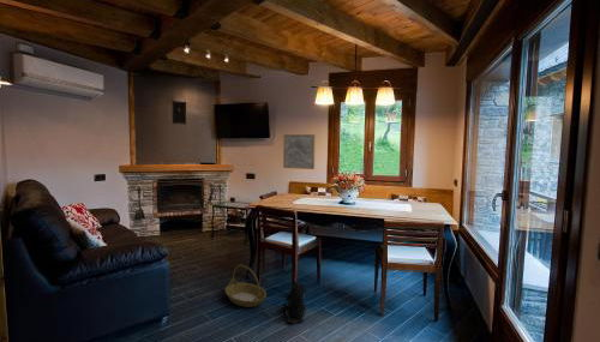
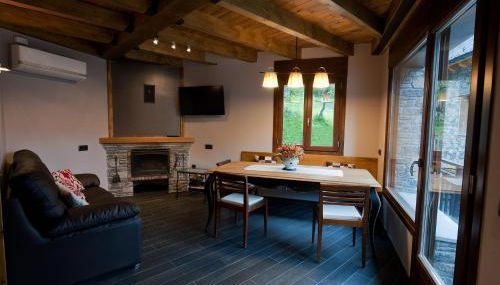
- basket (245, 283)
- wall art (299, 151)
- backpack (292, 298)
